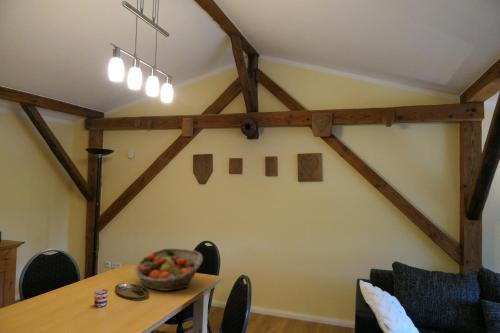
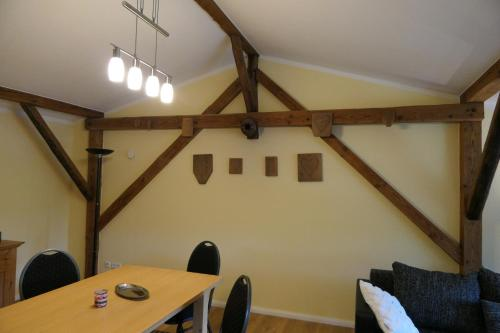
- fruit basket (168, 268)
